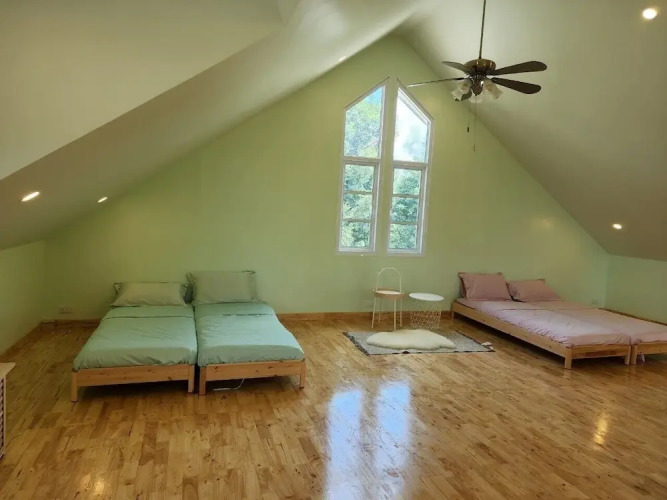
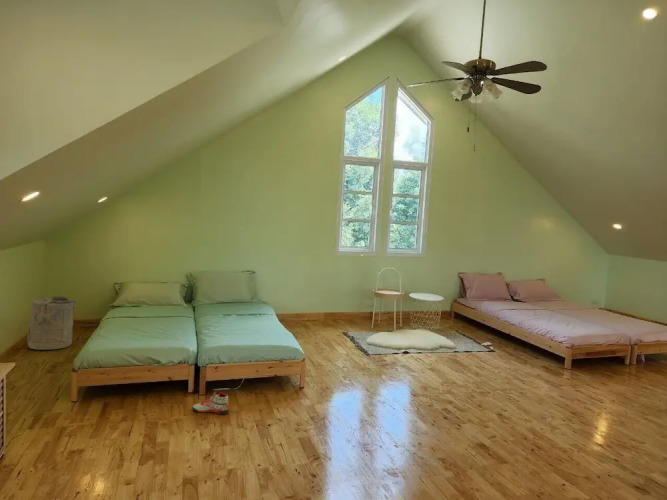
+ sneaker (210, 401)
+ laundry hamper (49, 321)
